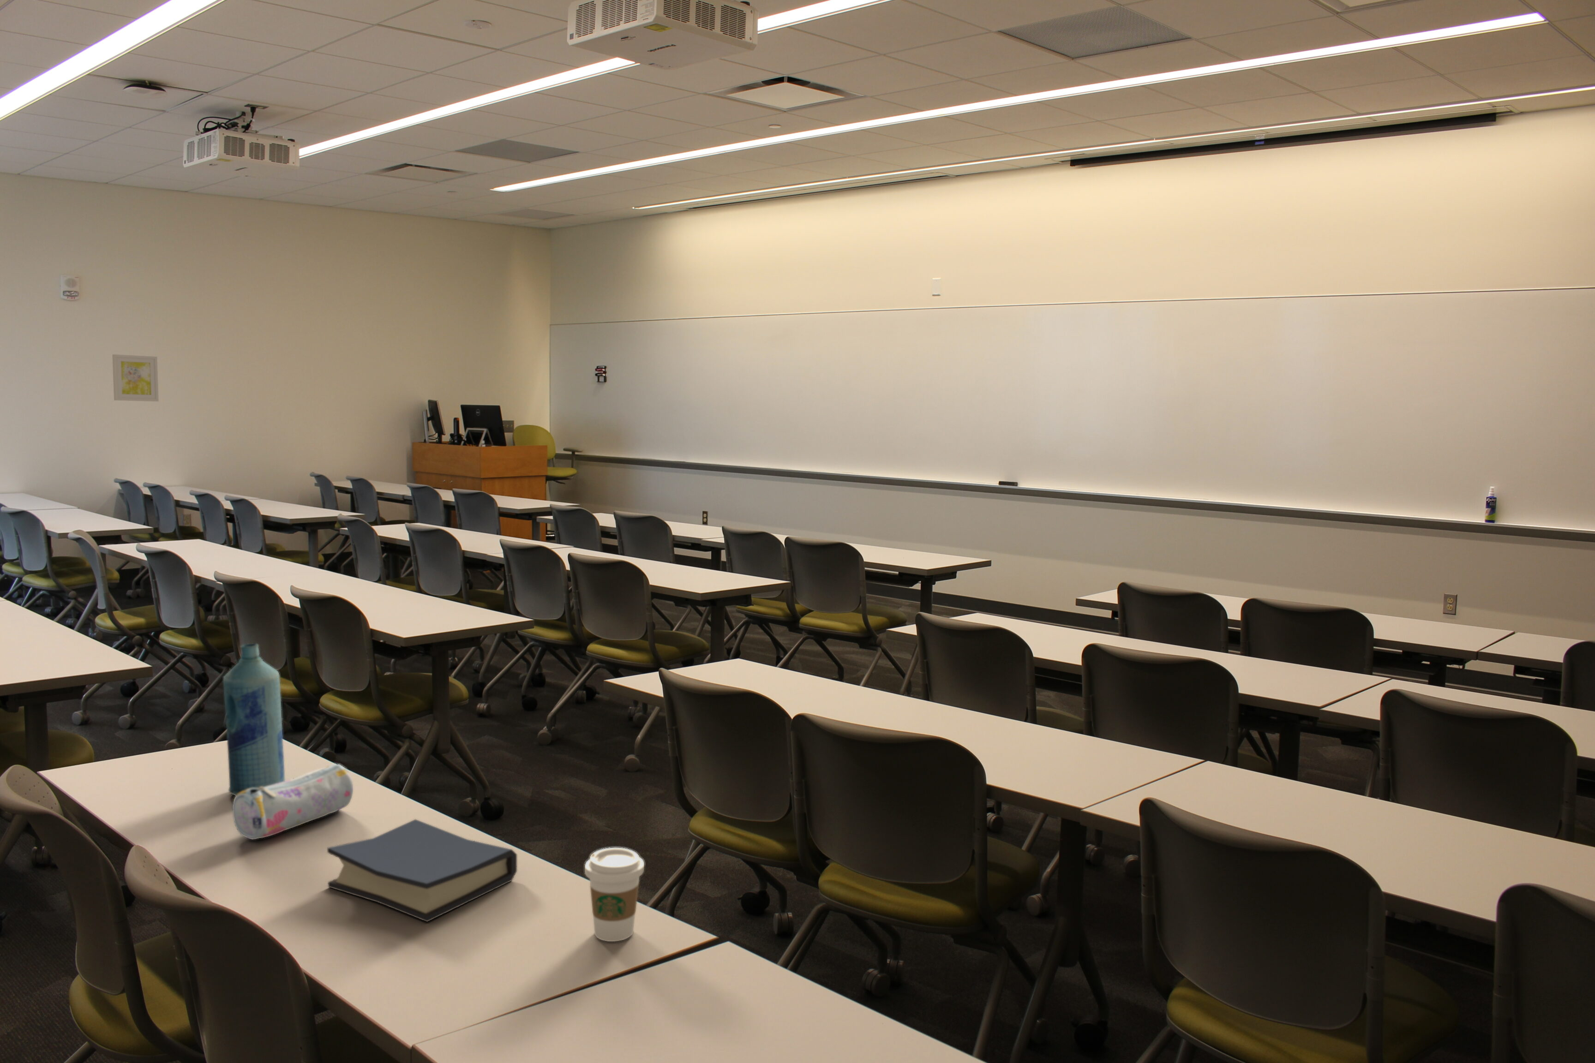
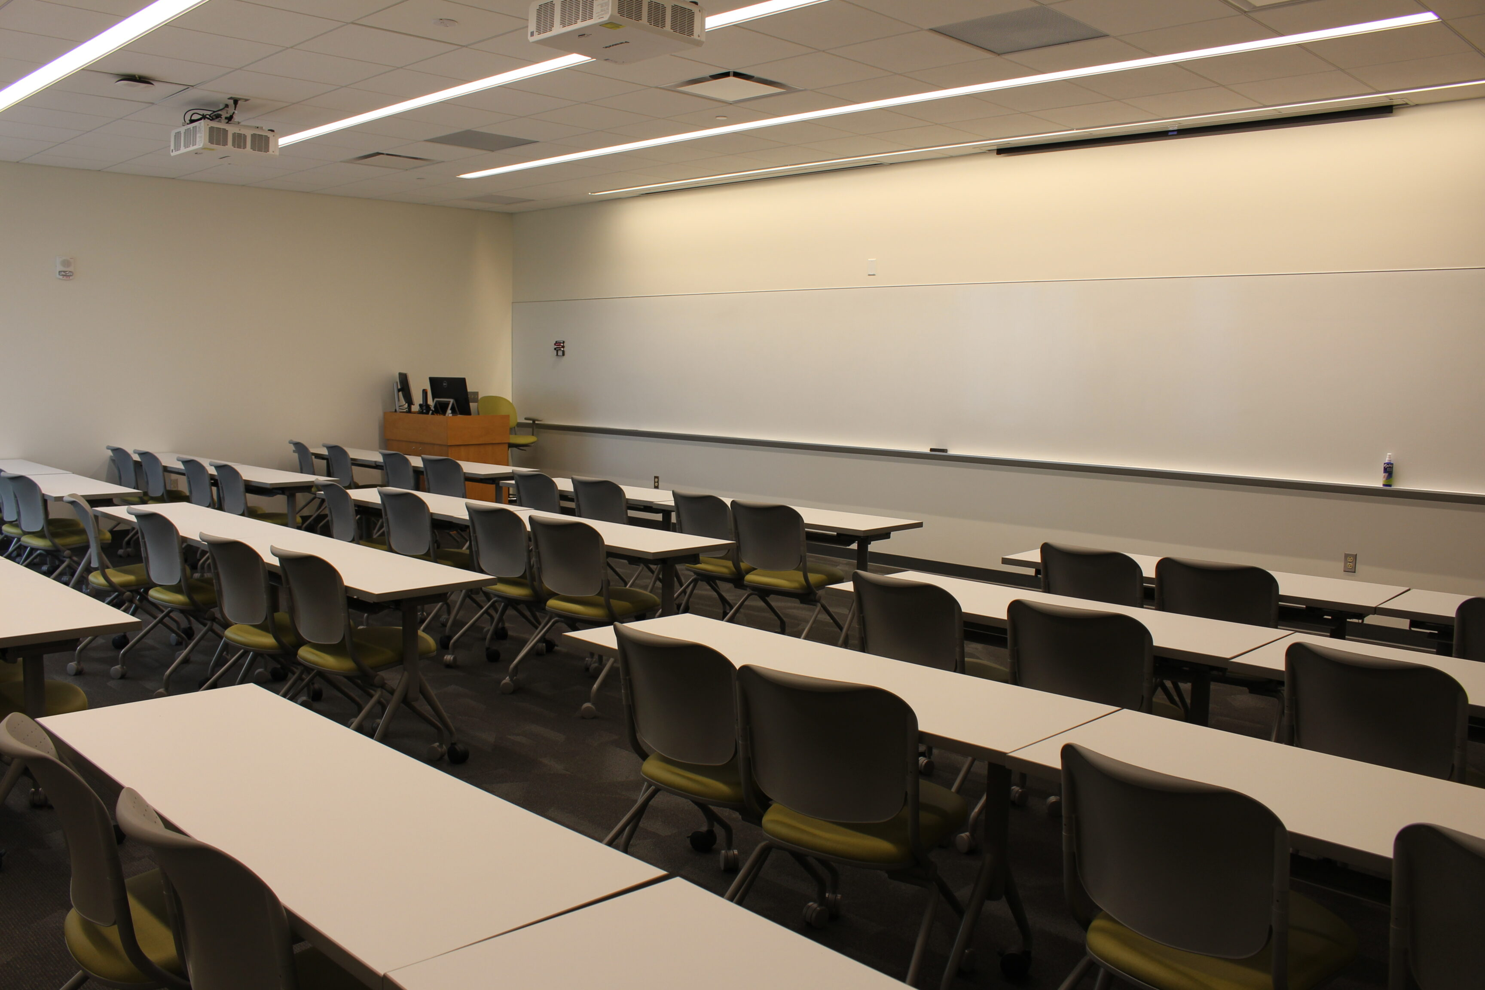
- bottle (254, 719)
- coffee cup (615, 895)
- hardback book (424, 864)
- wall art (135, 377)
- pencil case (294, 798)
